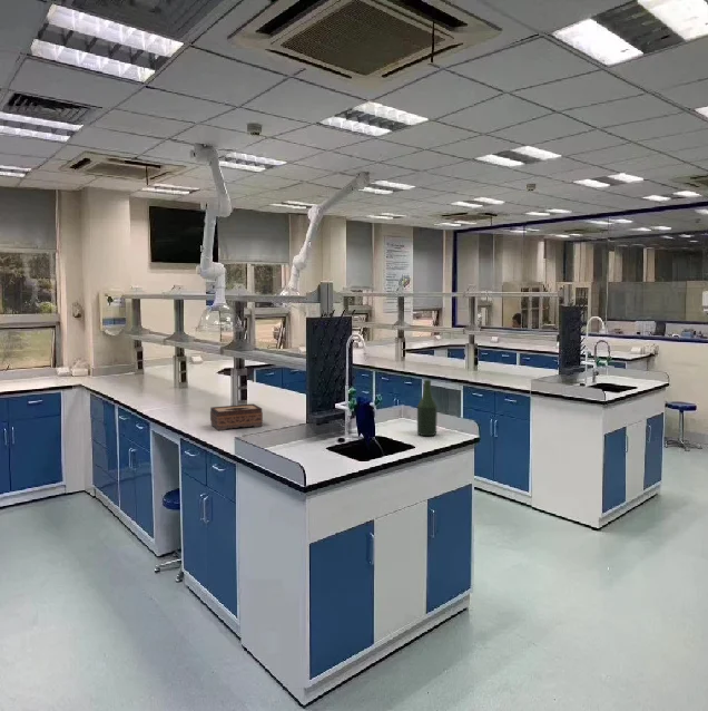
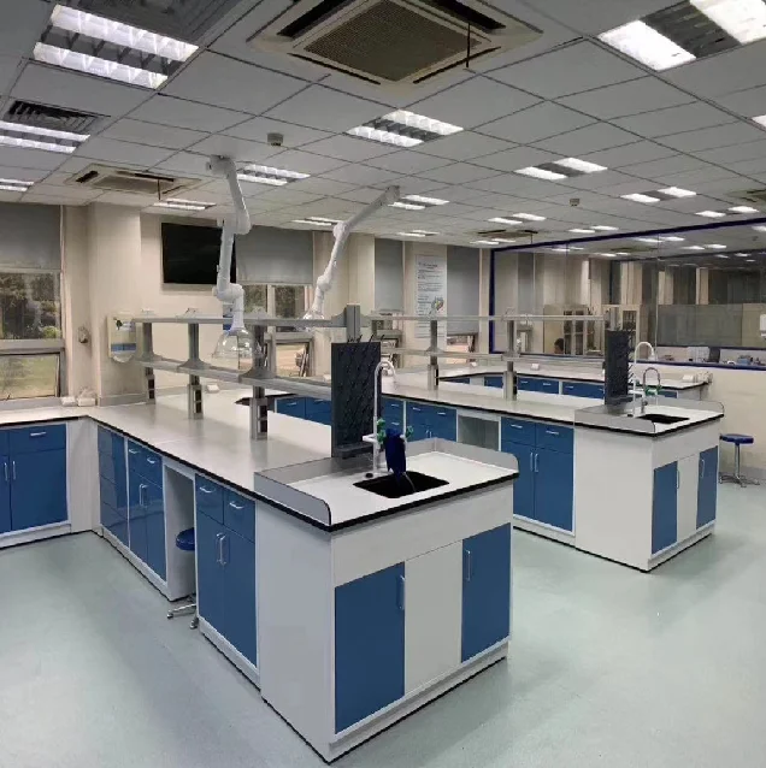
- bottle (426, 407)
- tissue box (236, 416)
